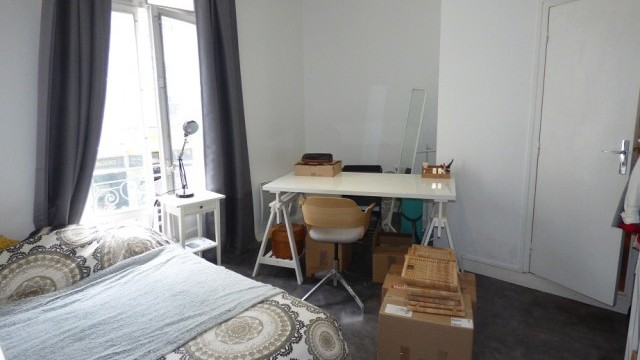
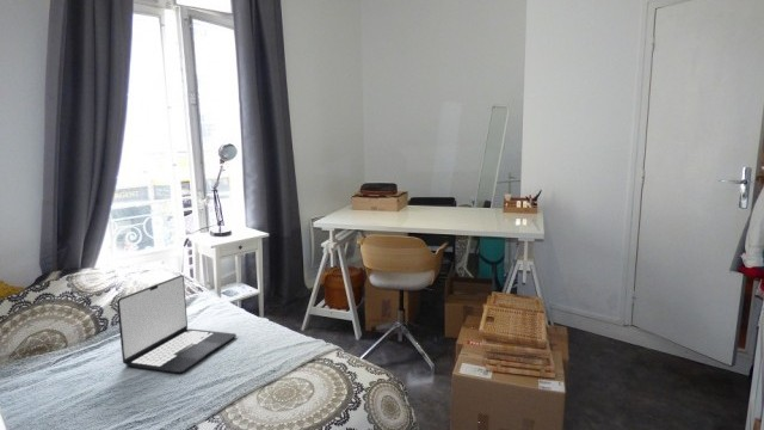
+ laptop (181, 319)
